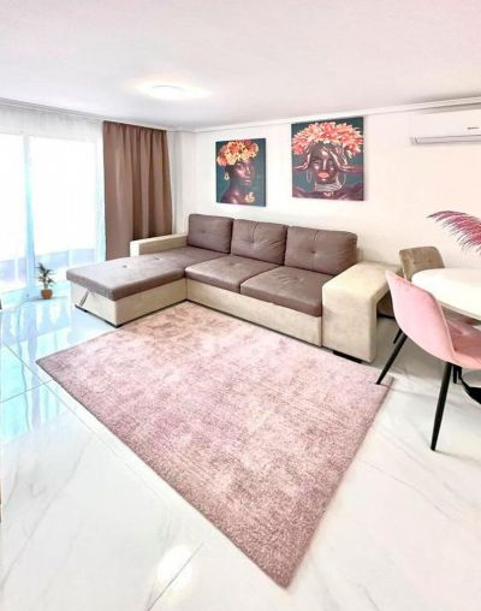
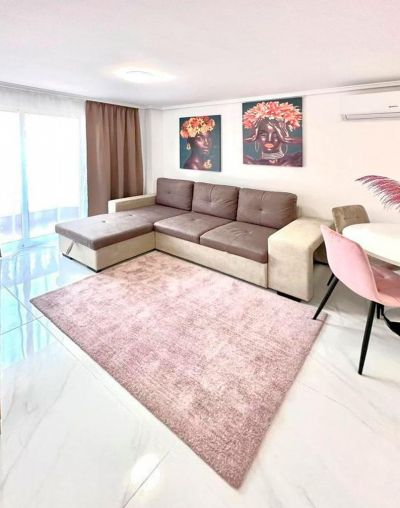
- potted plant (46, 280)
